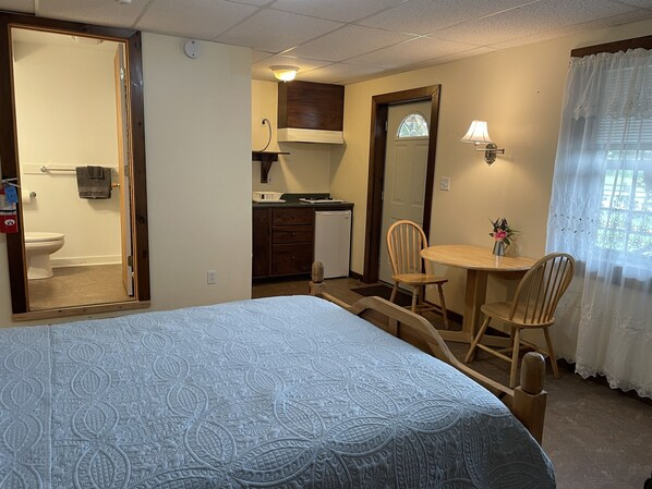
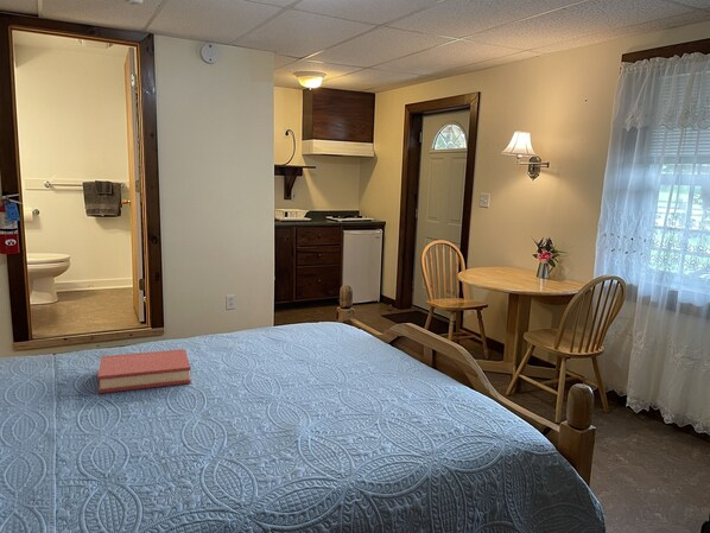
+ hardback book (145, 368)
